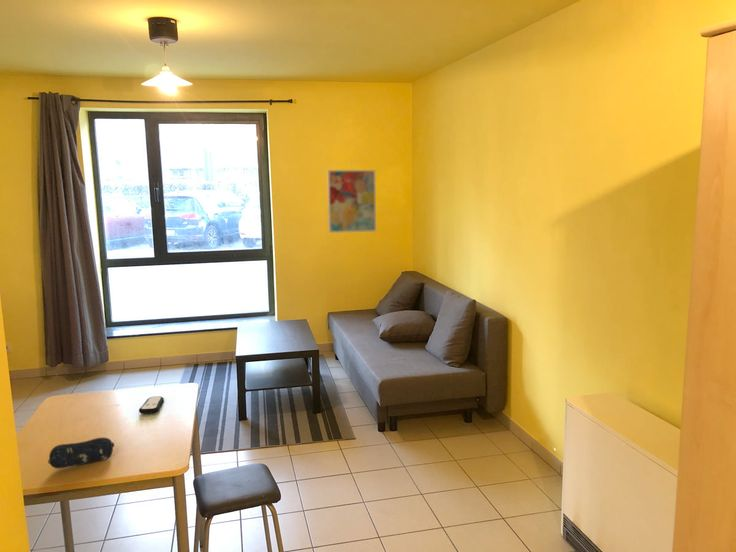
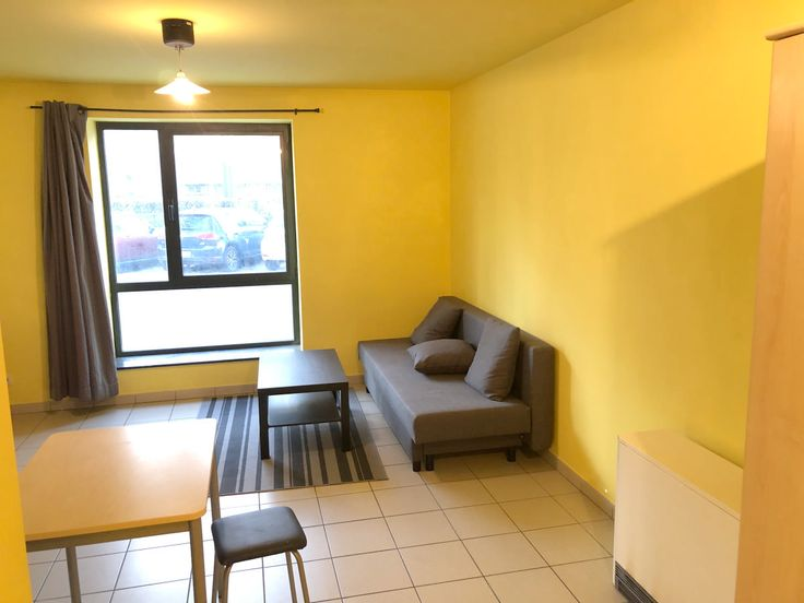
- remote control (152, 404)
- wall art (352, 201)
- pencil case (81, 452)
